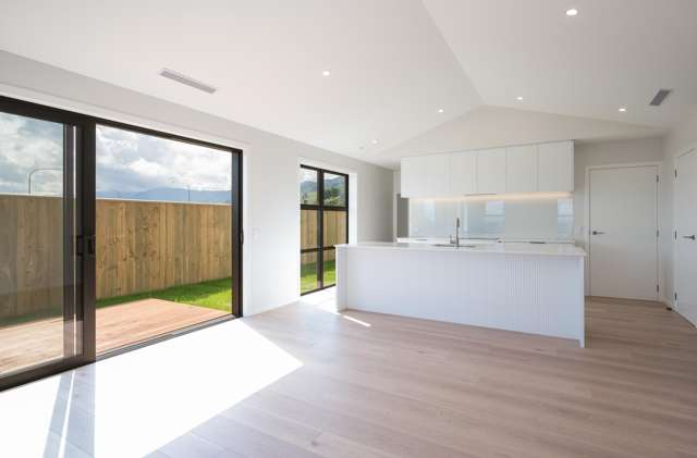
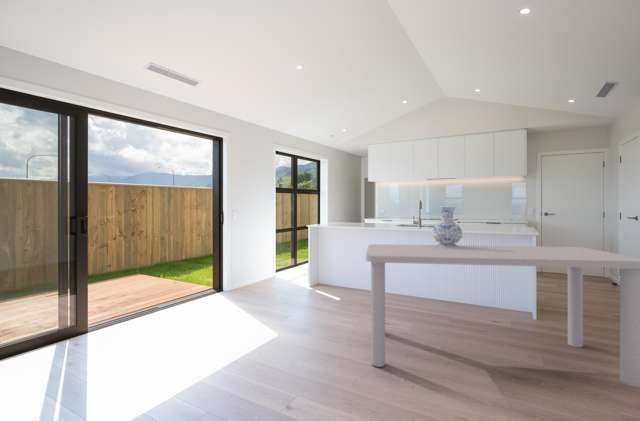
+ dining table (483, 264)
+ vase (447, 226)
